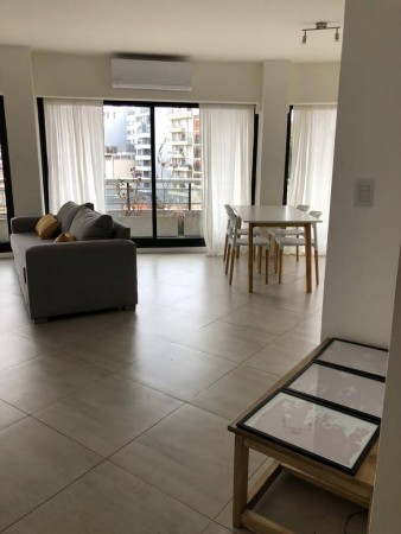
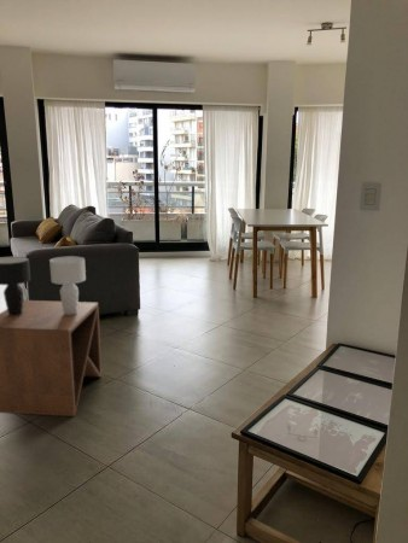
+ table lamp (51, 280)
+ side table (46, 354)
